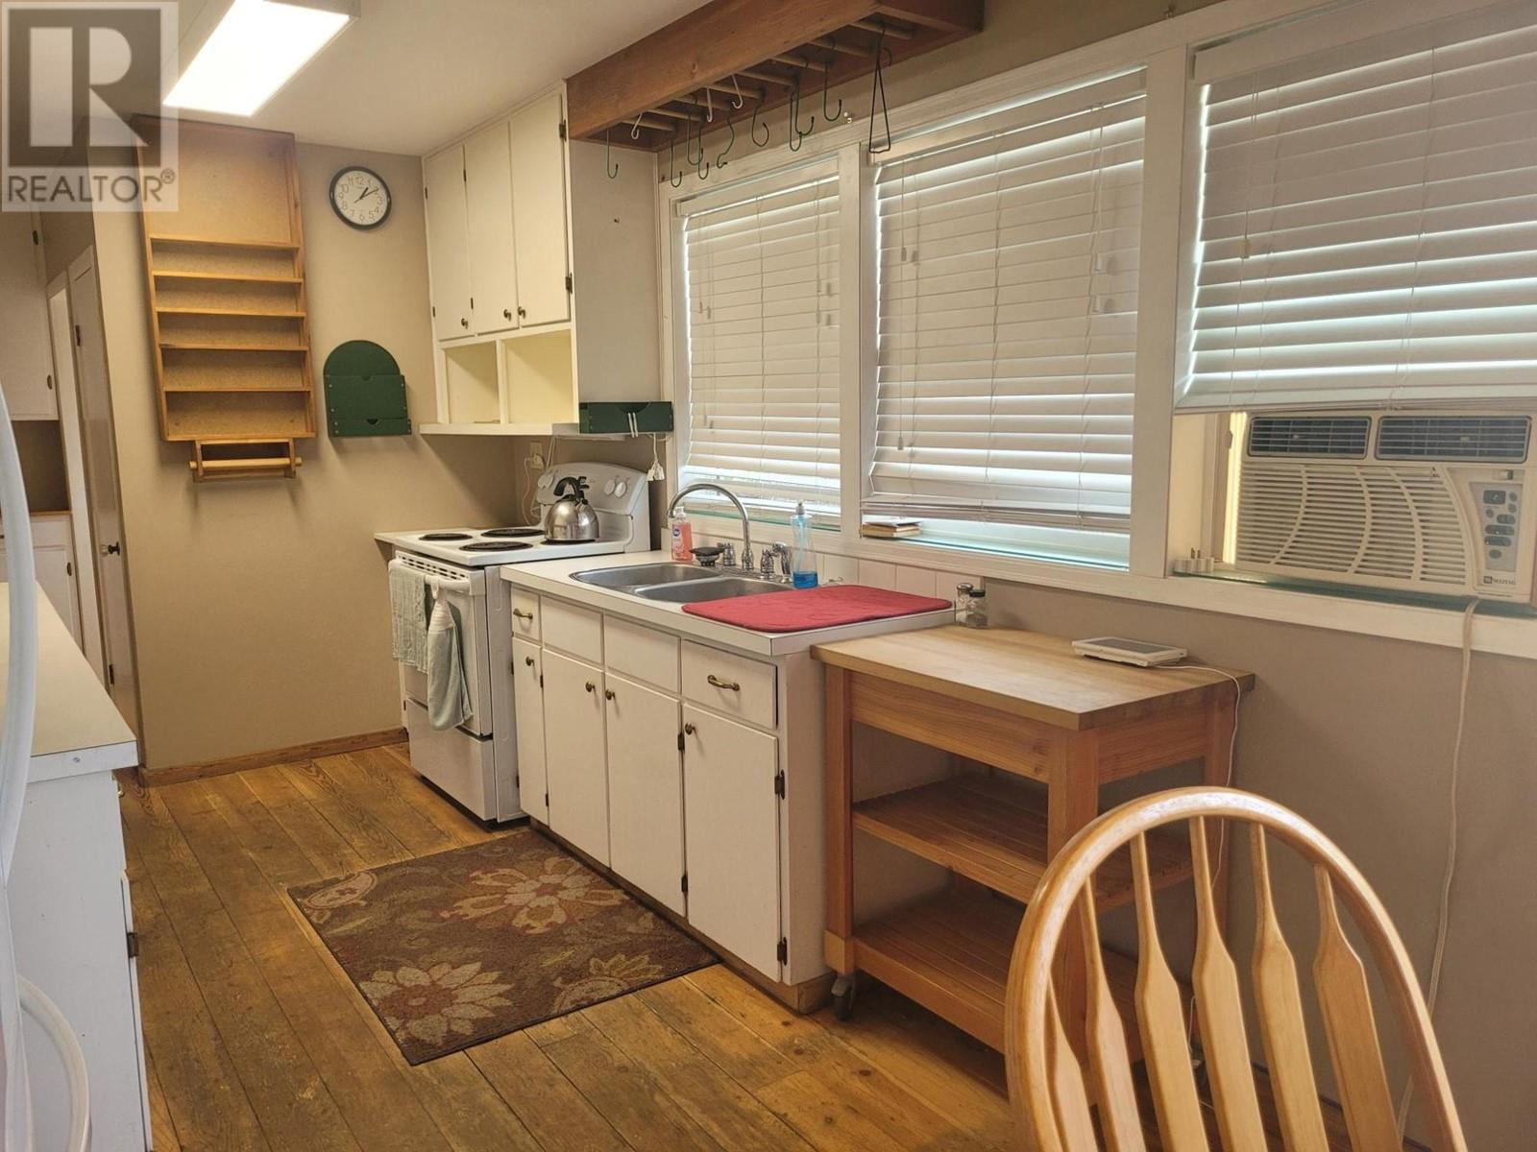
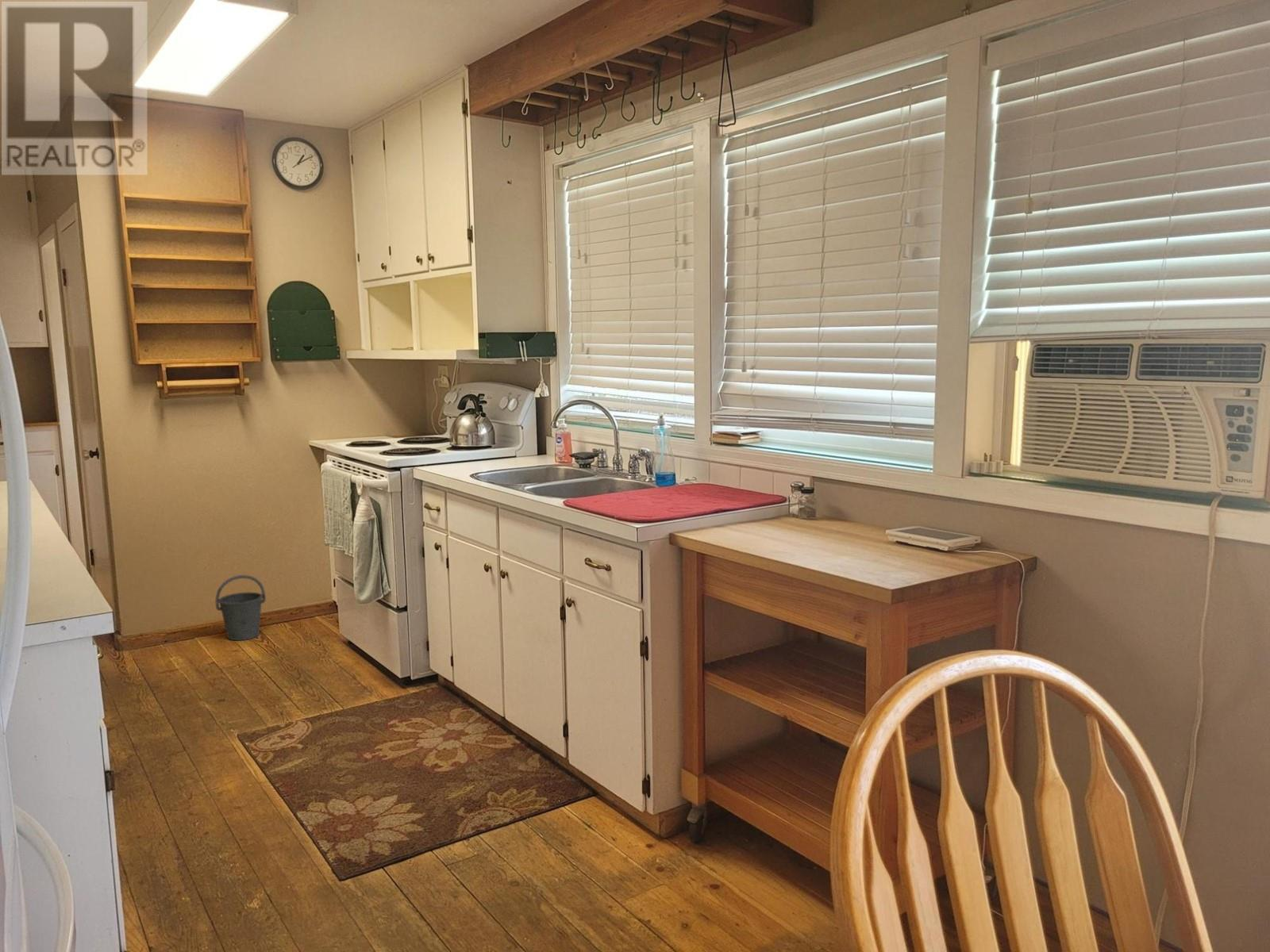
+ bucket (241, 605)
